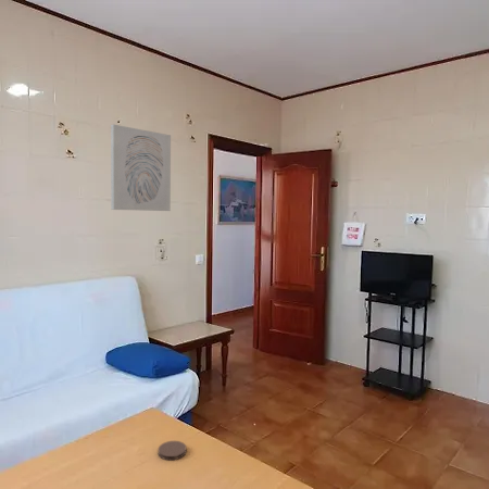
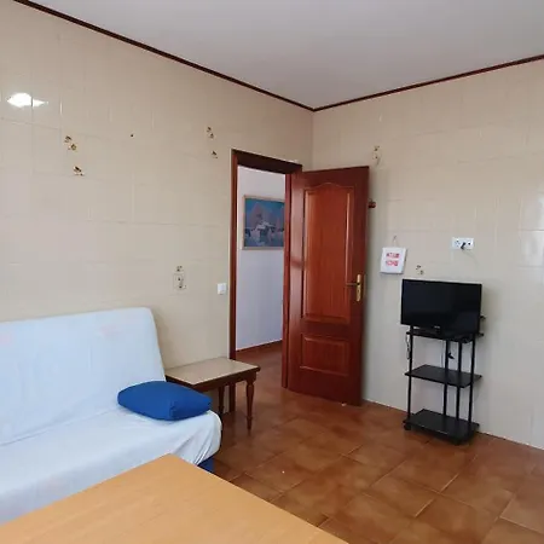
- wall art (142, 171)
- coaster (172, 450)
